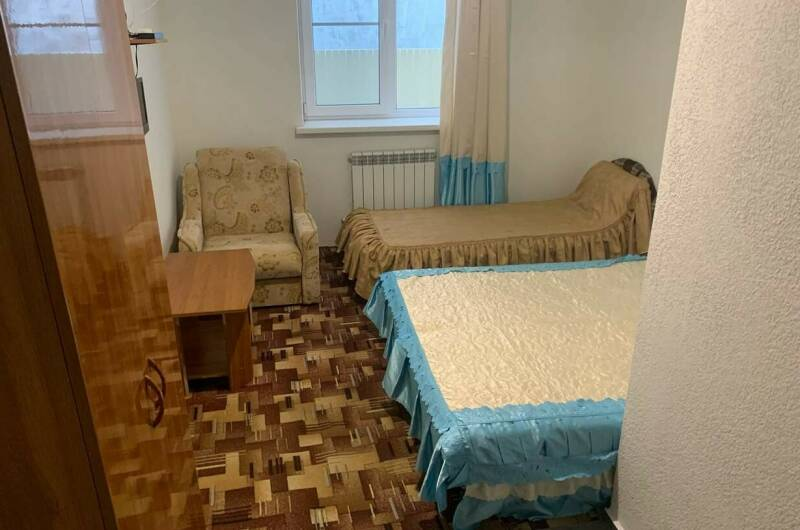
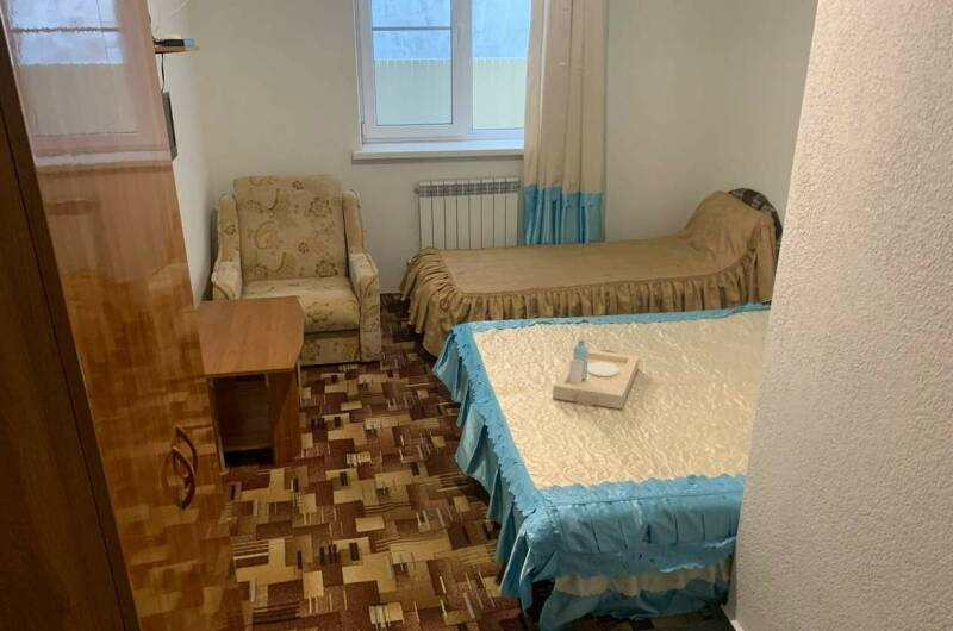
+ serving tray (598, 360)
